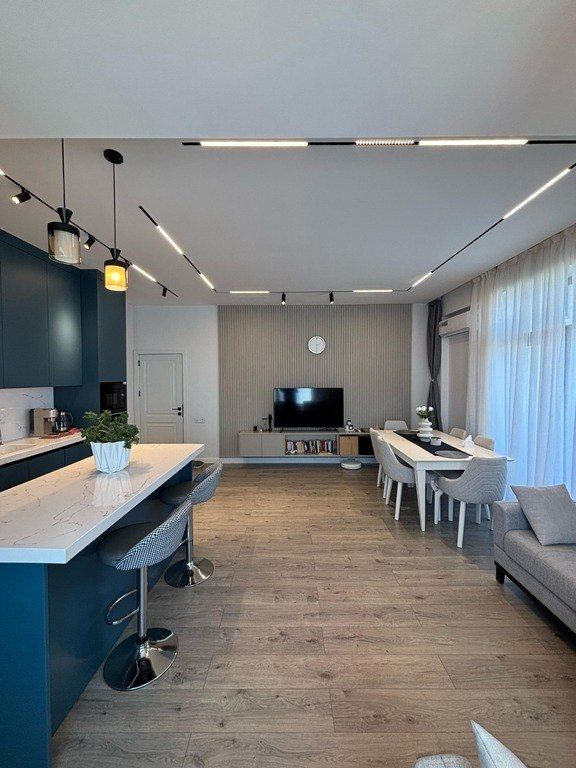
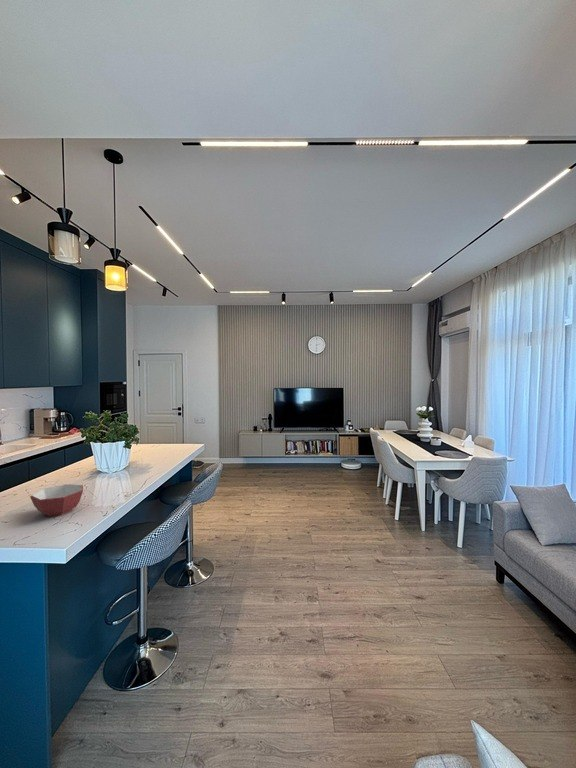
+ bowl (59, 500)
